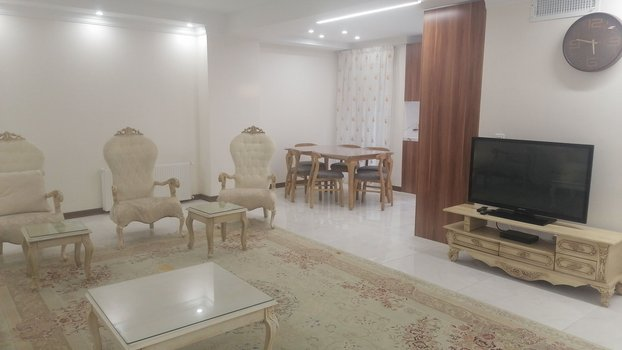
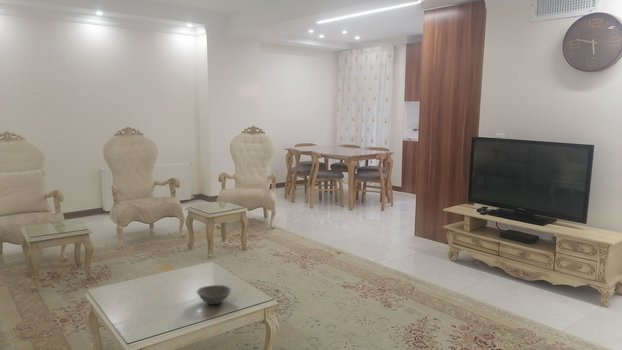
+ bowl (214, 295)
